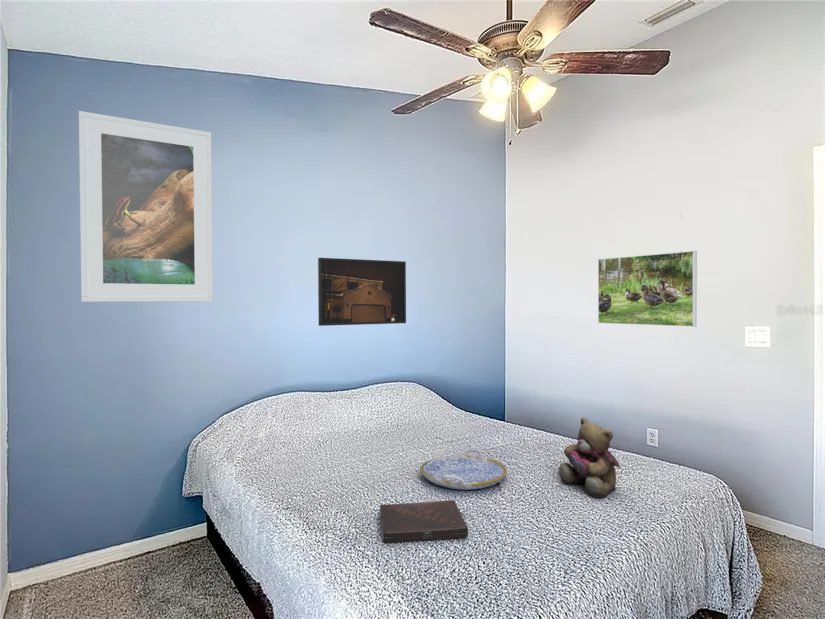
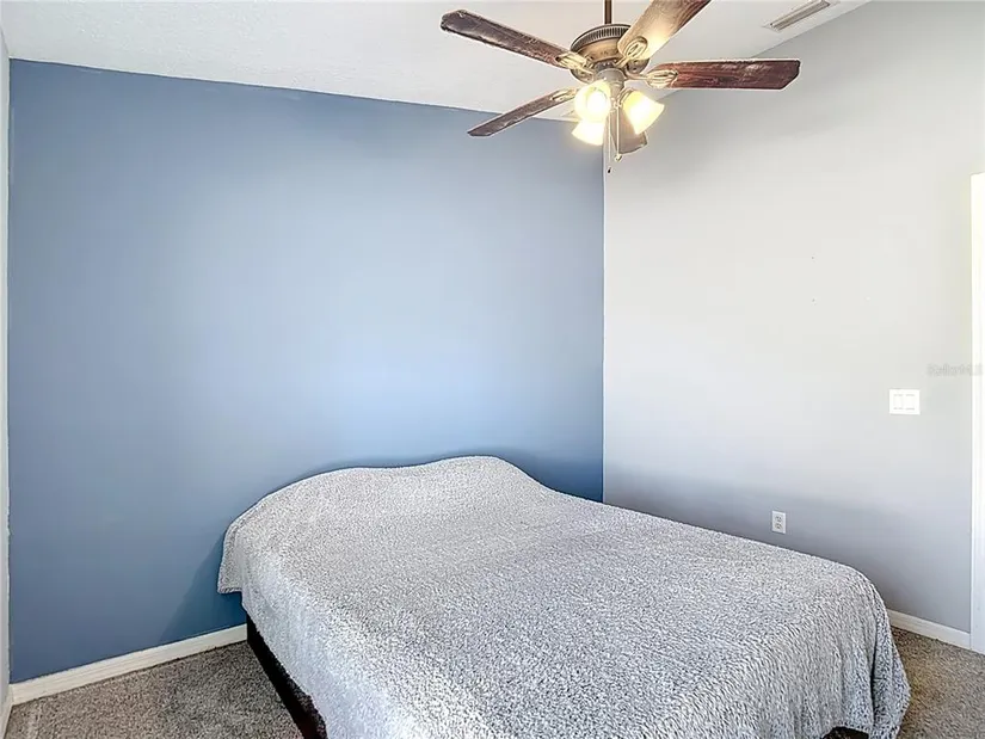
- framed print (364, 292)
- teddy bear (589, 453)
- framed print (643, 290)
- book (421, 519)
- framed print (149, 212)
- serving tray (463, 470)
